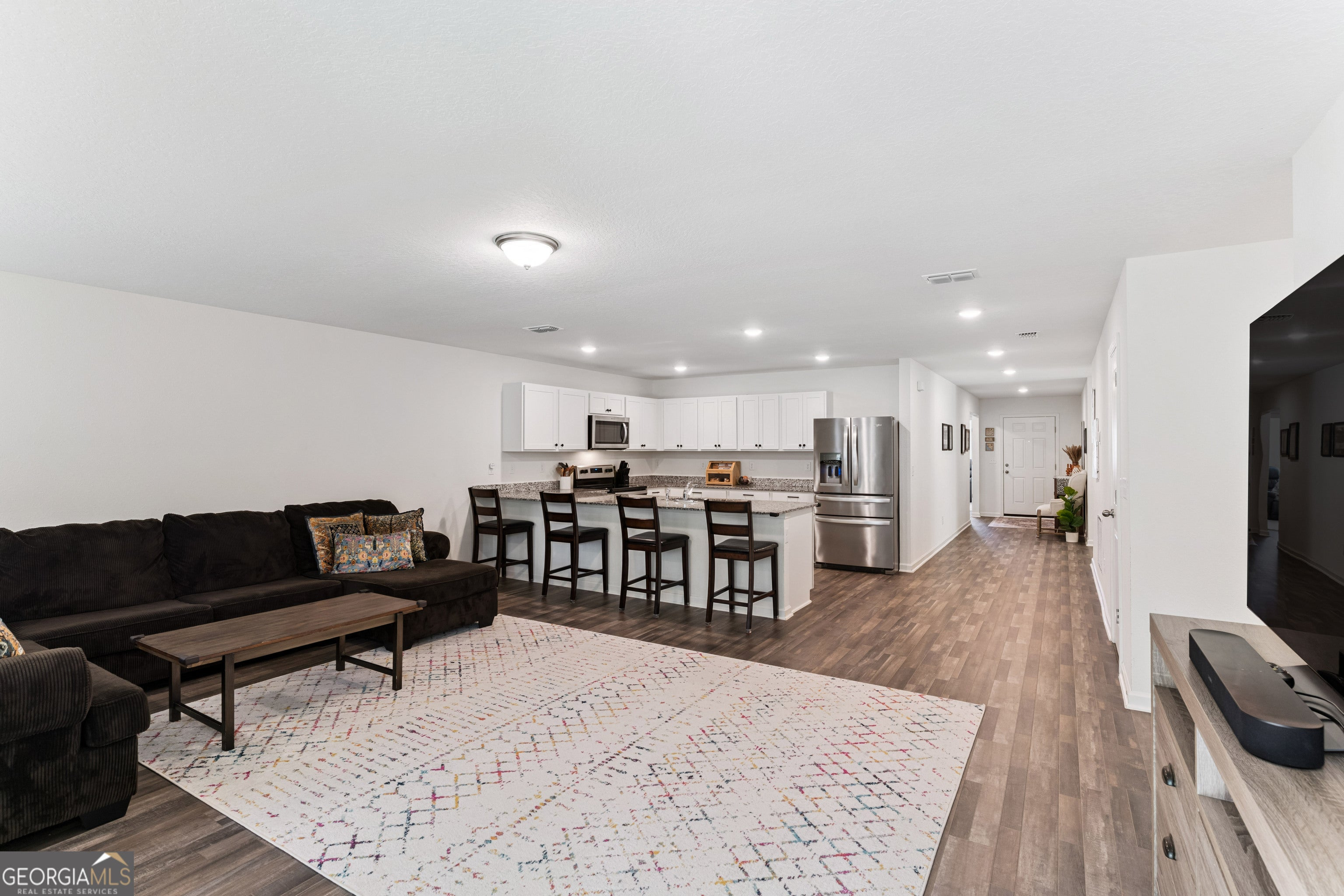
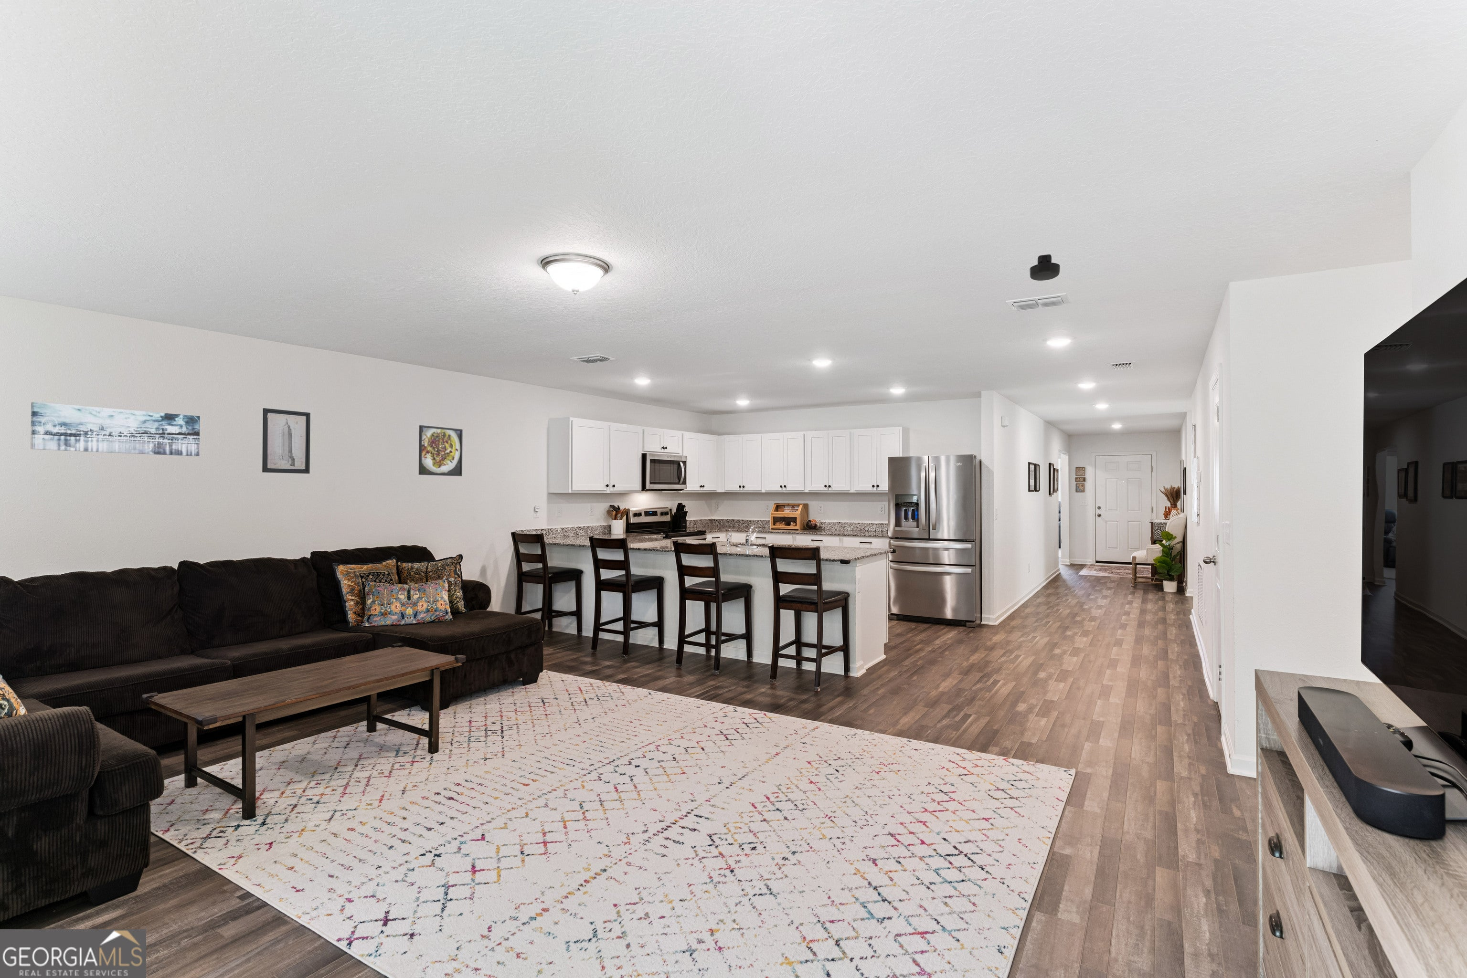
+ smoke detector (1045, 266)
+ wall art (122, 431)
+ wall art (286, 441)
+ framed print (441, 451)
